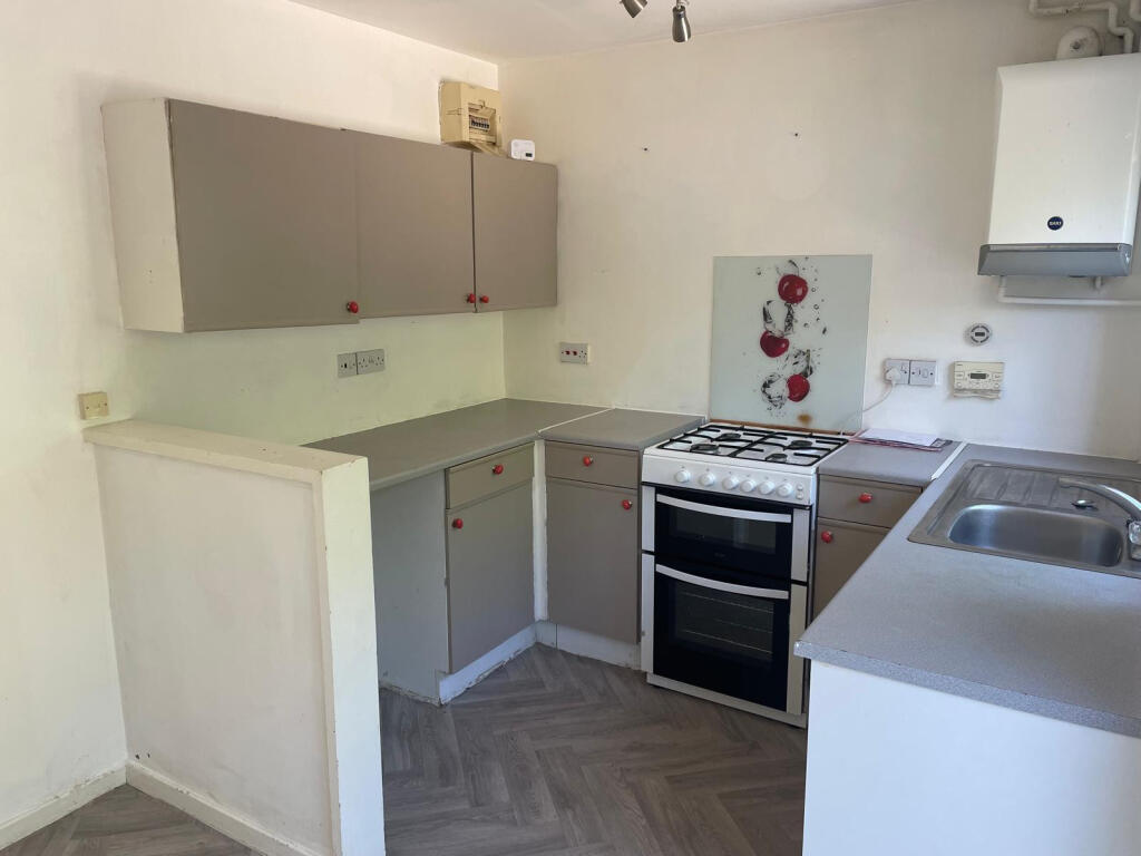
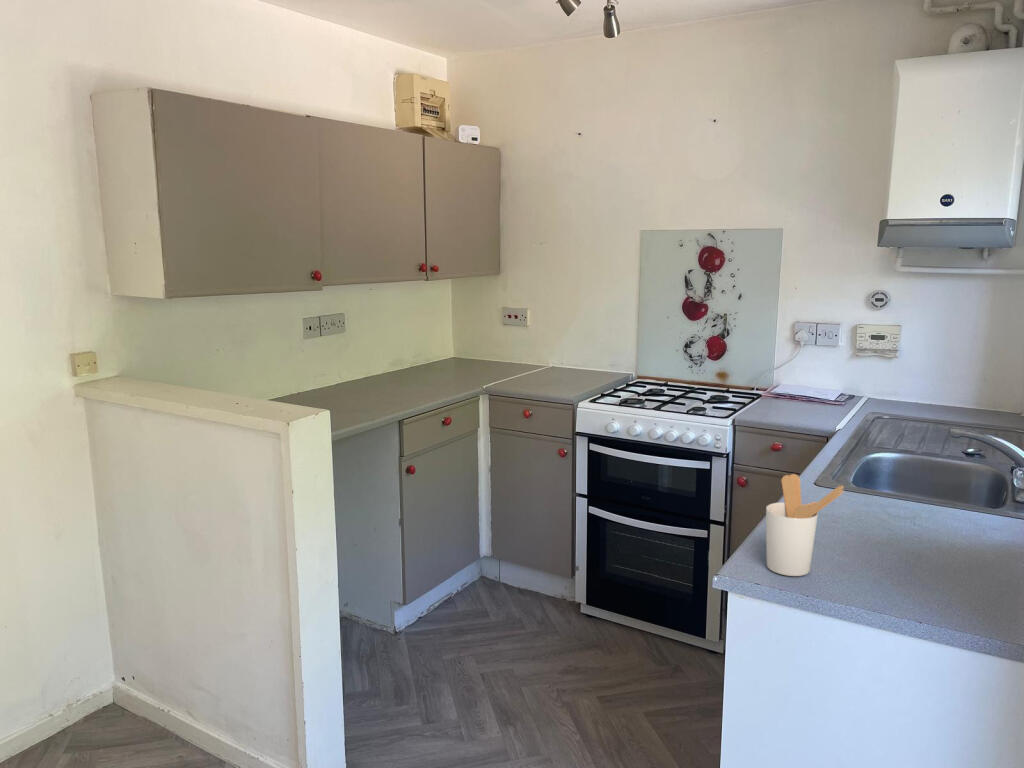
+ utensil holder (804, 526)
